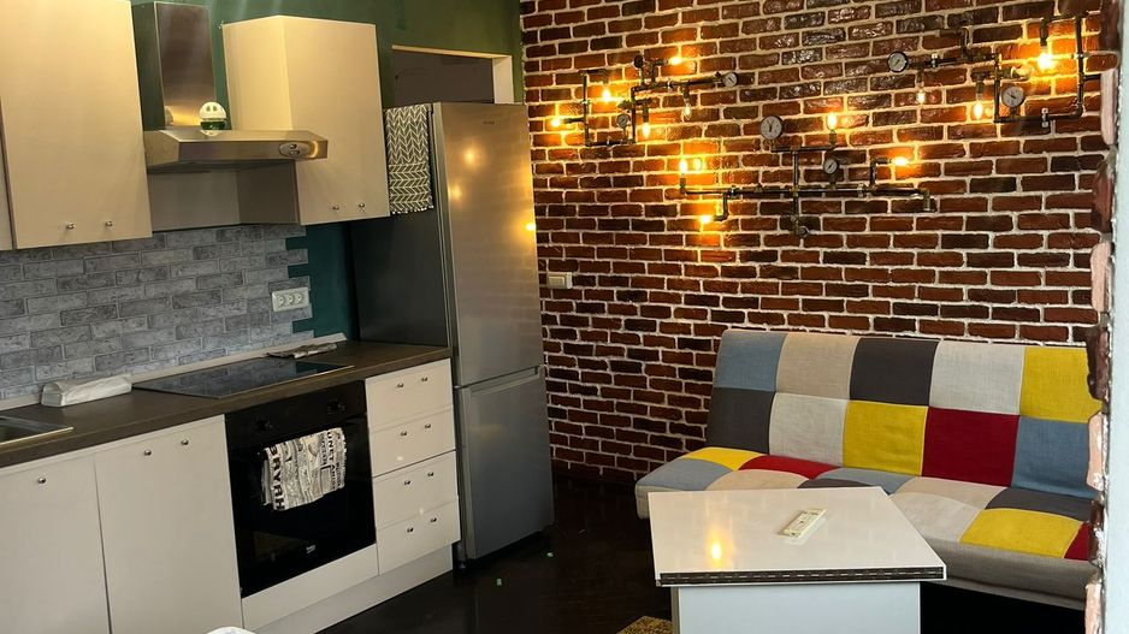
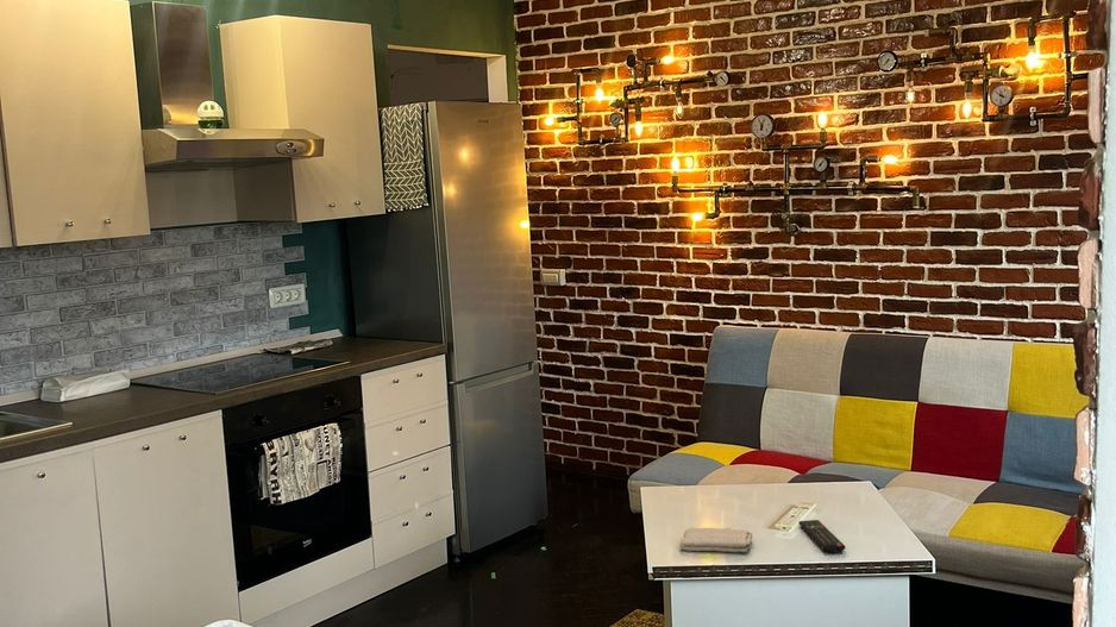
+ washcloth (716, 539)
+ remote control (821, 535)
